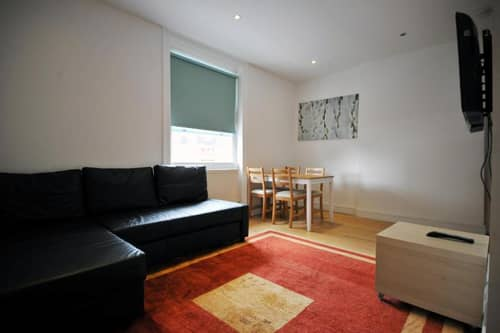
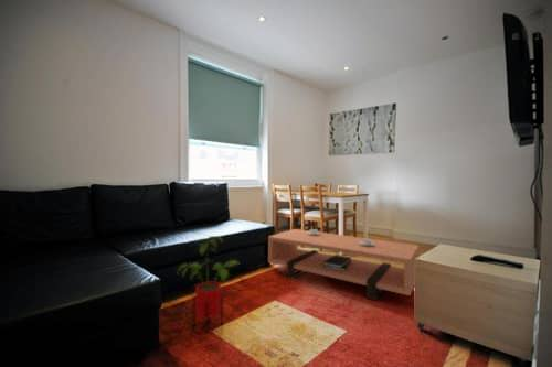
+ coffee table (338, 256)
+ house plant (208, 280)
